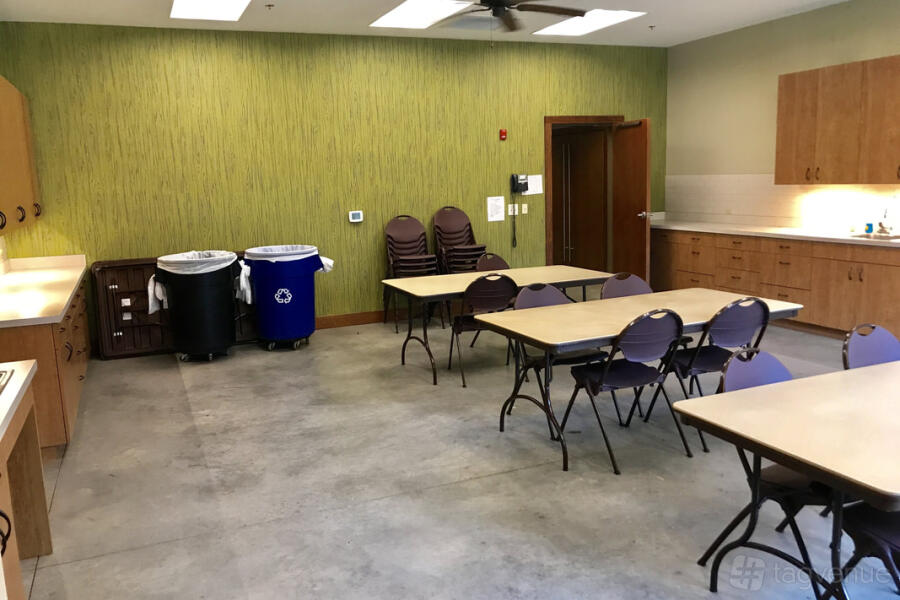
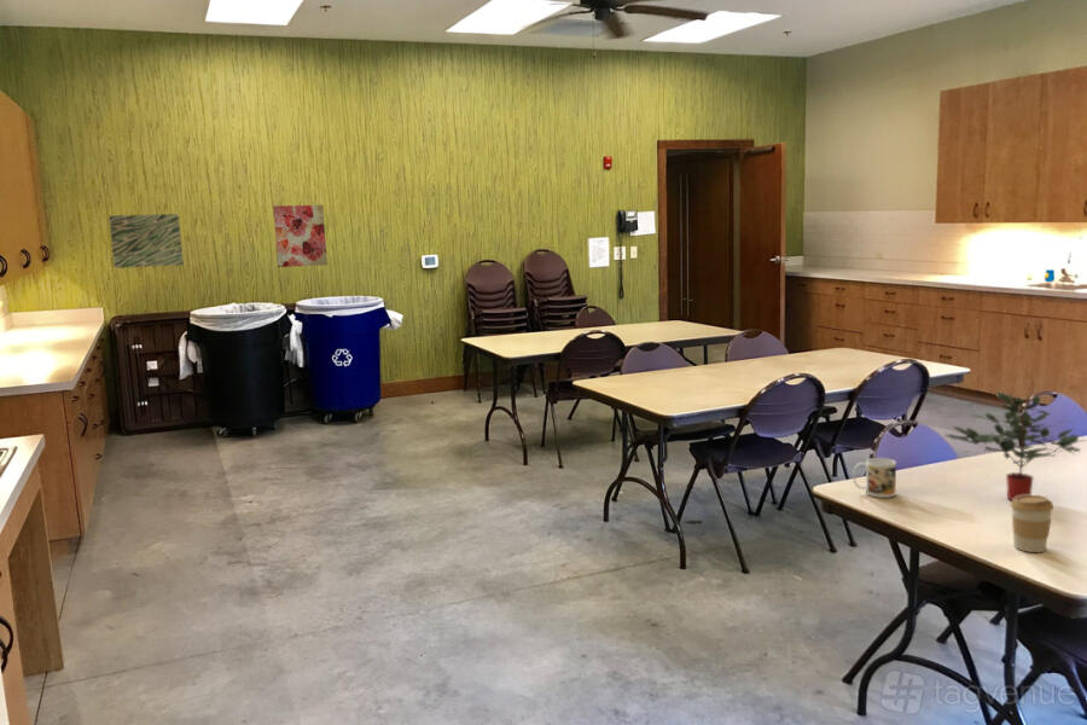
+ potted plant (1019, 443)
+ wall art (146, 240)
+ mug (873, 476)
+ wall art (300, 236)
+ coffee cup (1030, 522)
